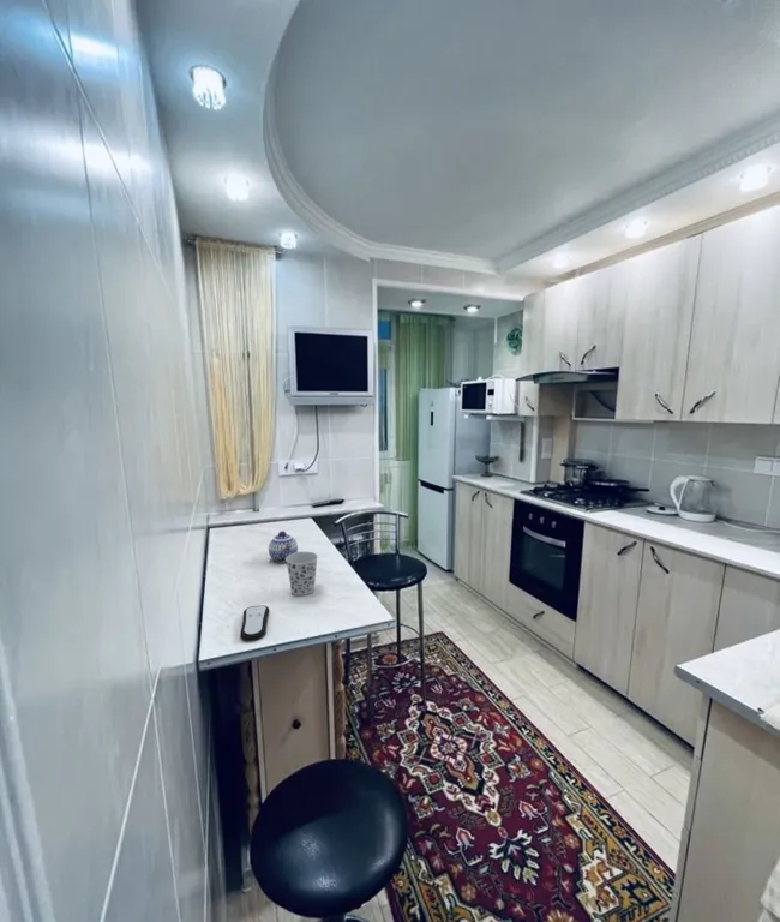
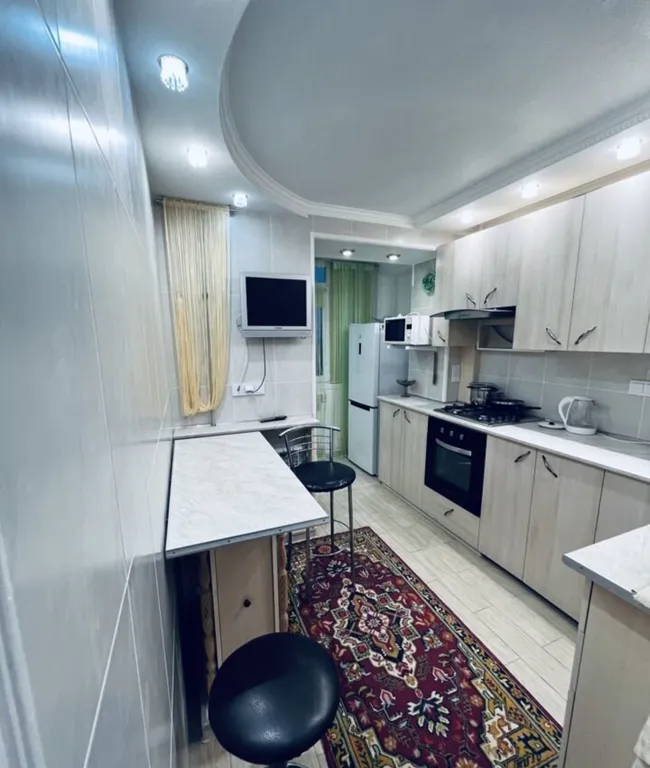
- cup (302, 574)
- teapot (283, 545)
- remote control (254, 622)
